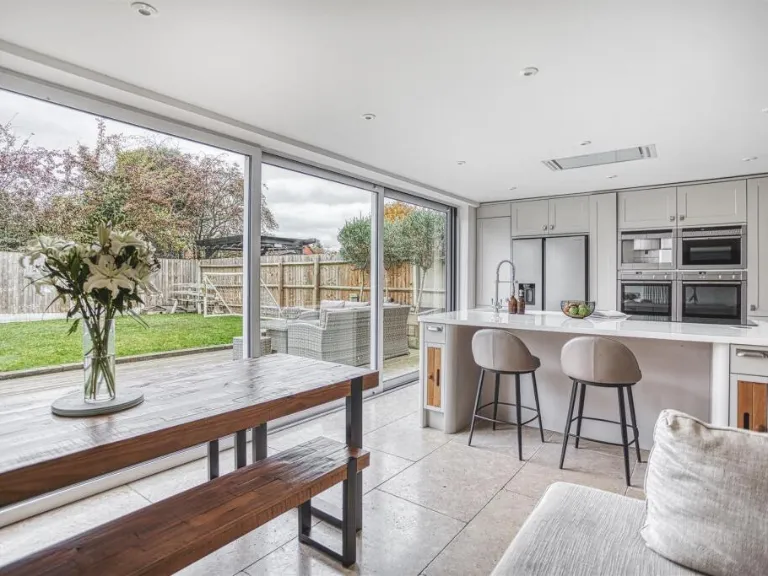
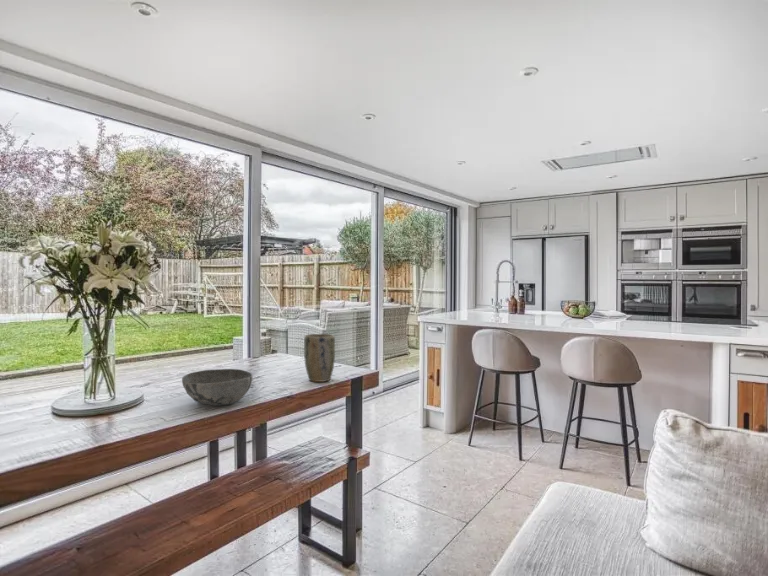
+ bowl (218, 388)
+ plant pot (319, 357)
